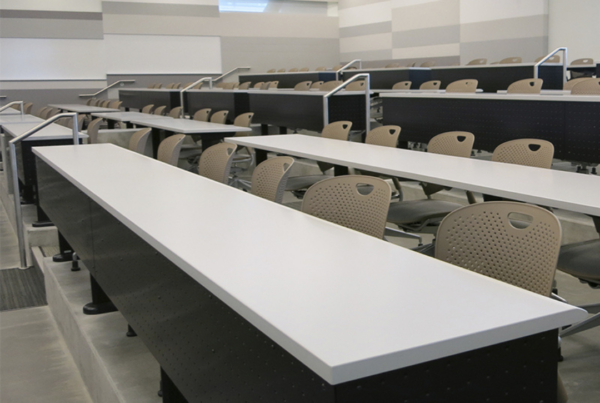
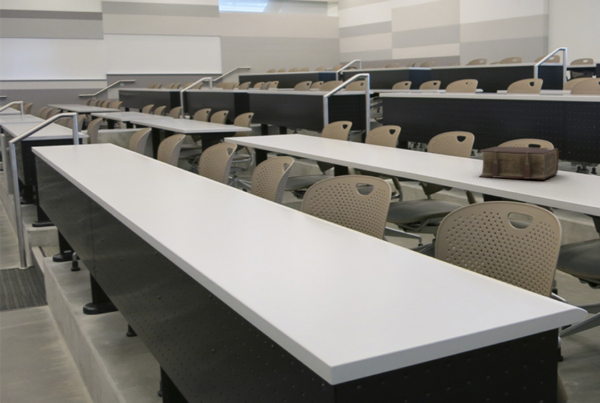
+ bible (518, 162)
